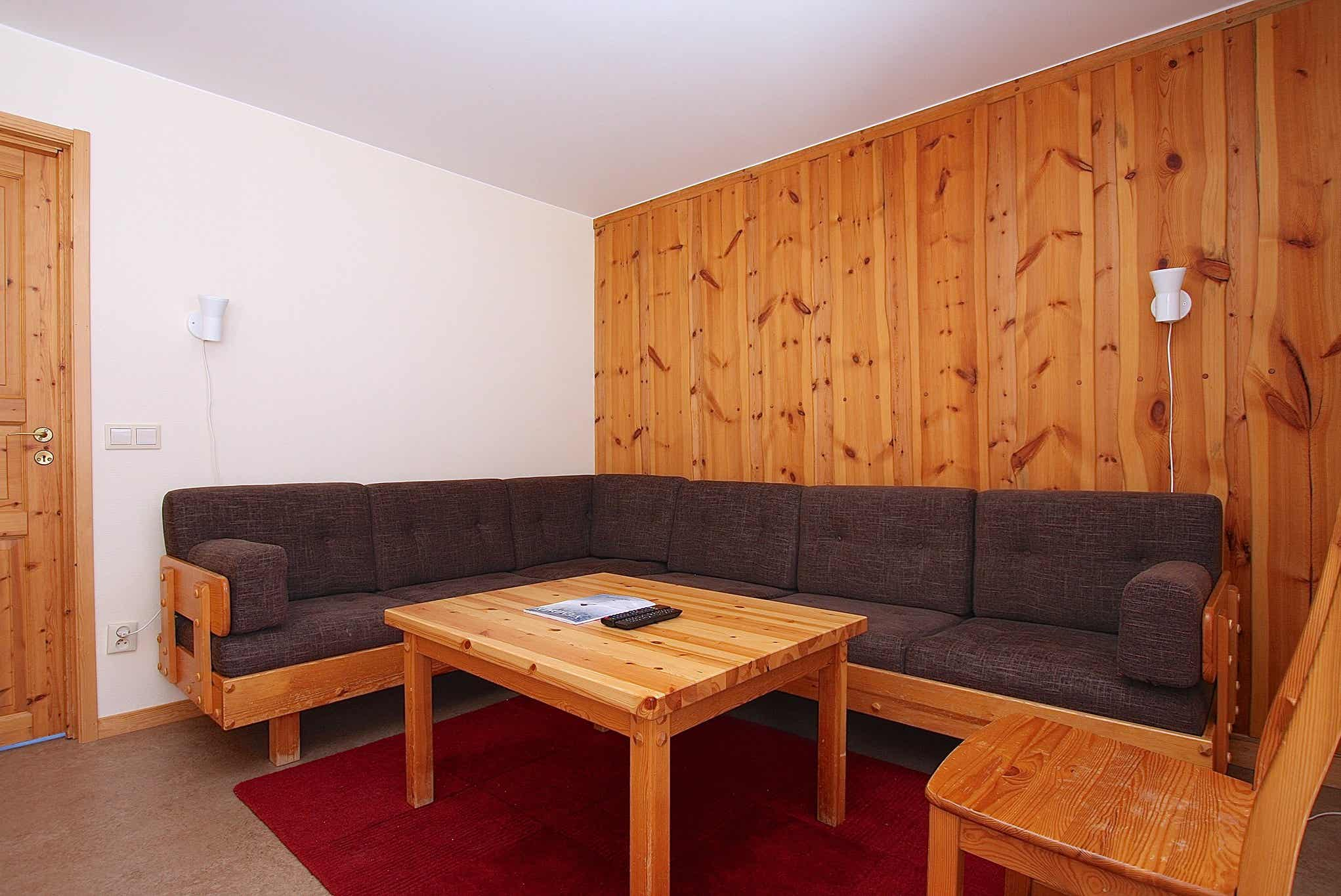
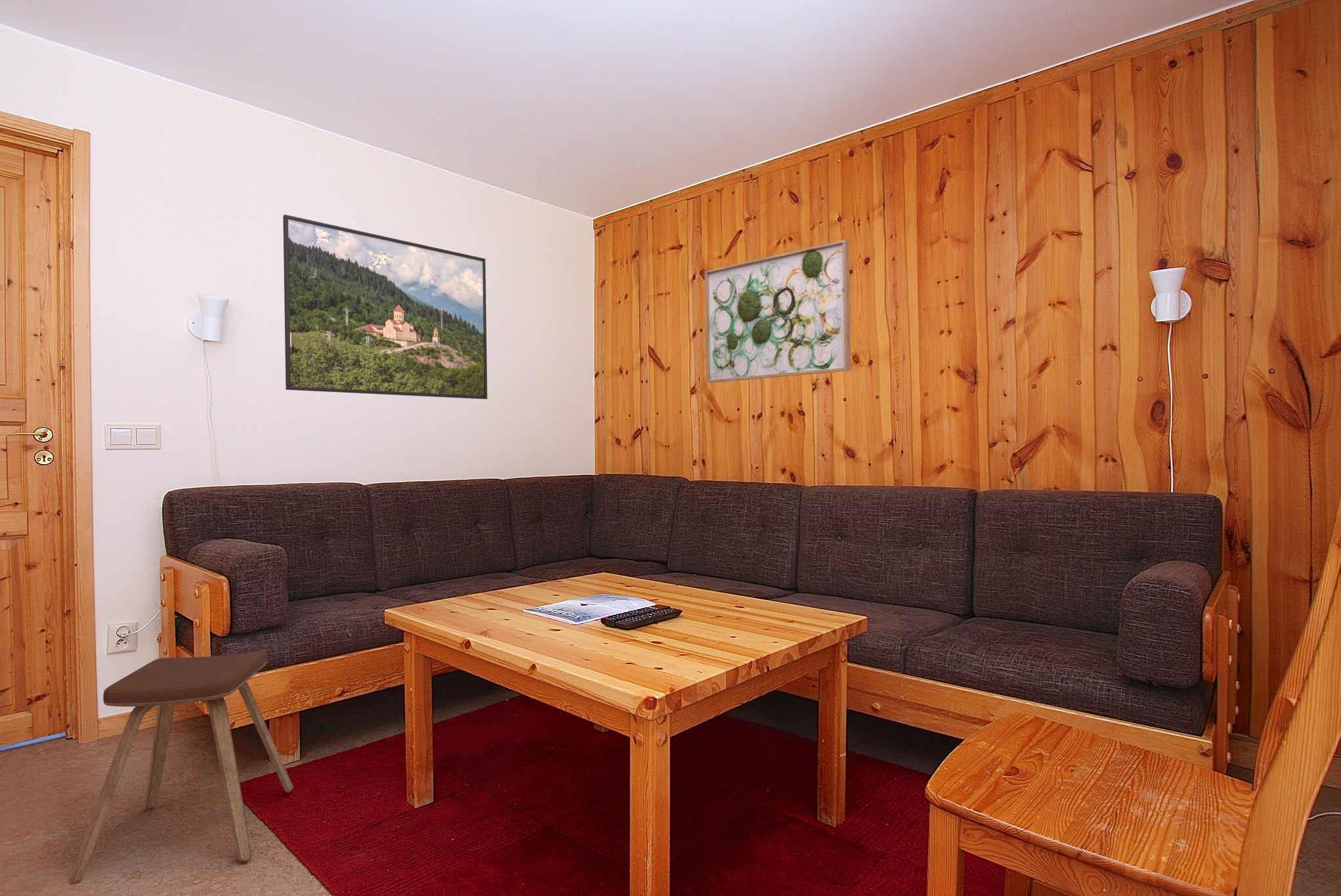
+ music stool (215, 745)
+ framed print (396, 317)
+ wall art (771, 316)
